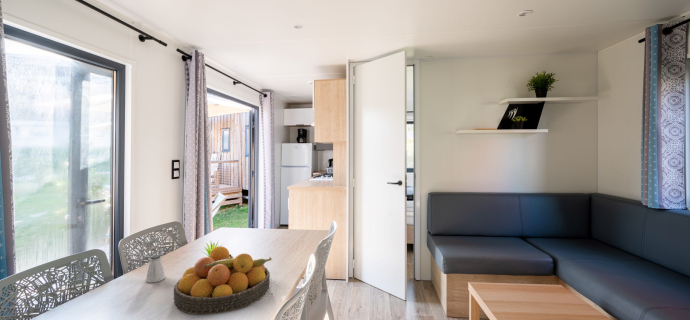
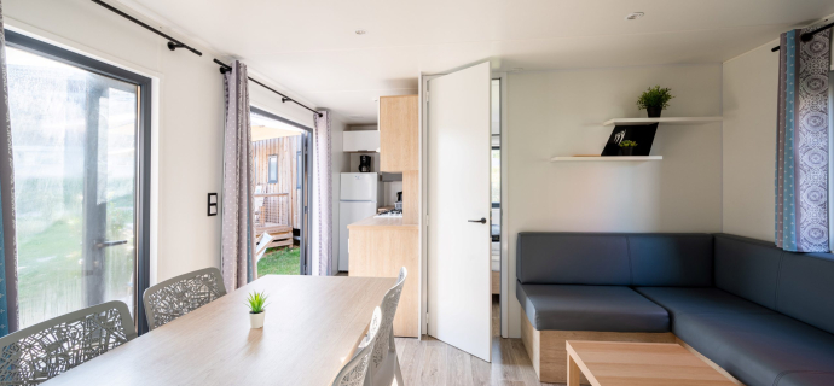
- fruit bowl (224, 272)
- saltshaker (155, 267)
